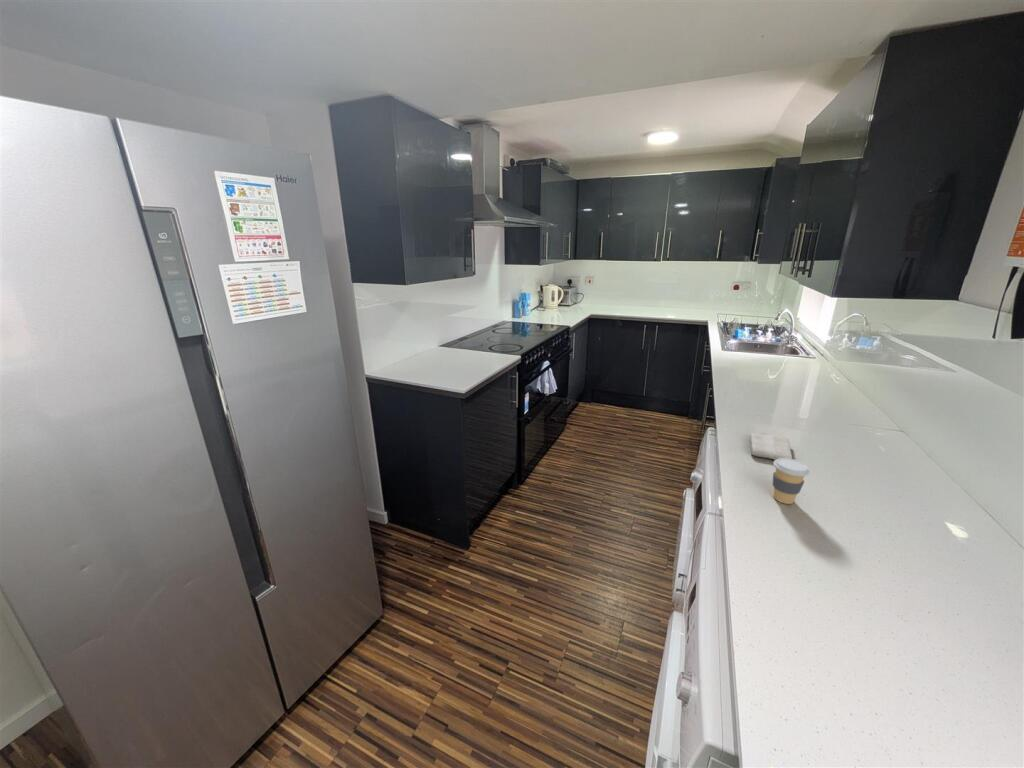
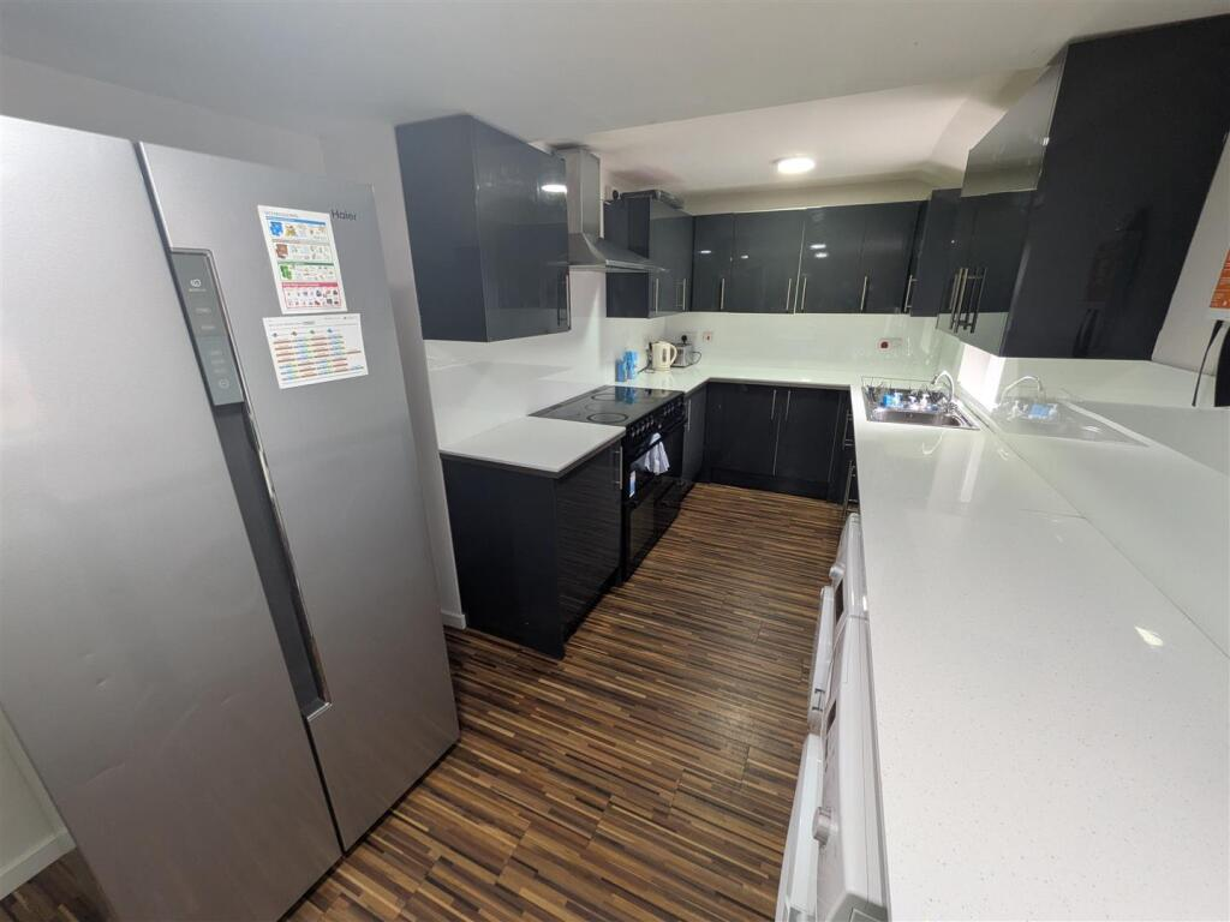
- washcloth (770, 445)
- coffee cup (787, 481)
